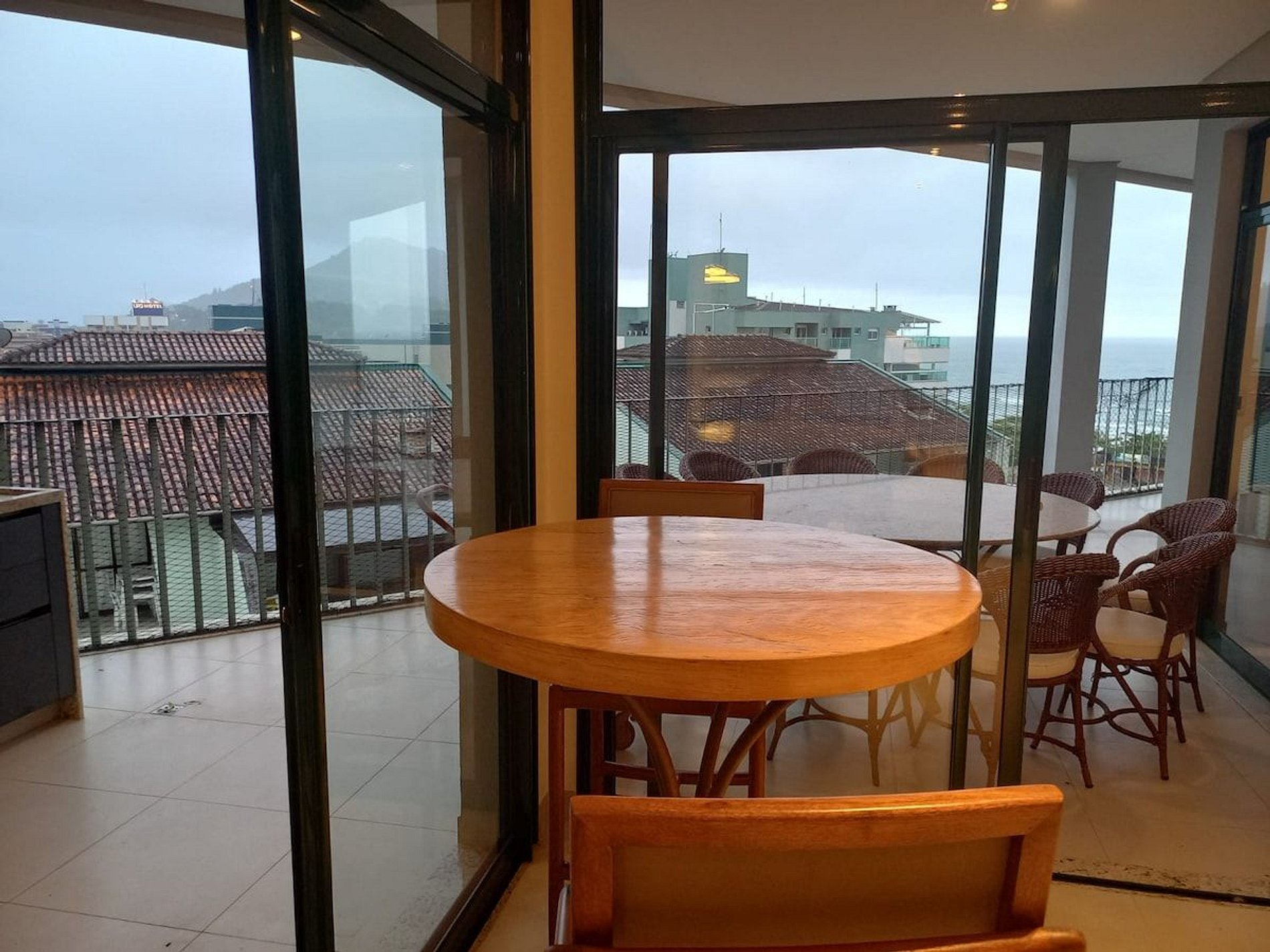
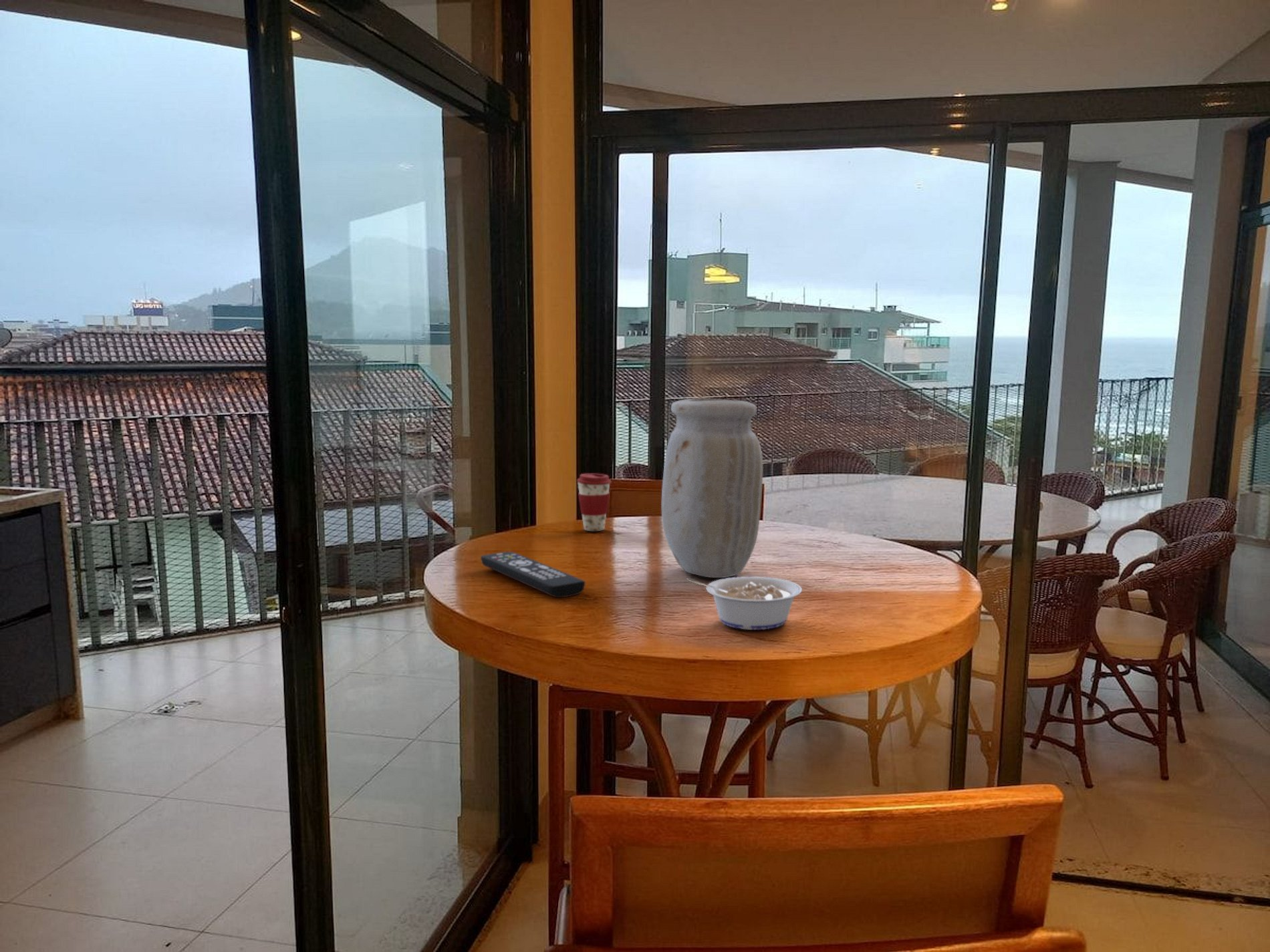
+ coffee cup (594, 502)
+ vase (711, 486)
+ legume (750, 601)
+ remote control (530, 573)
